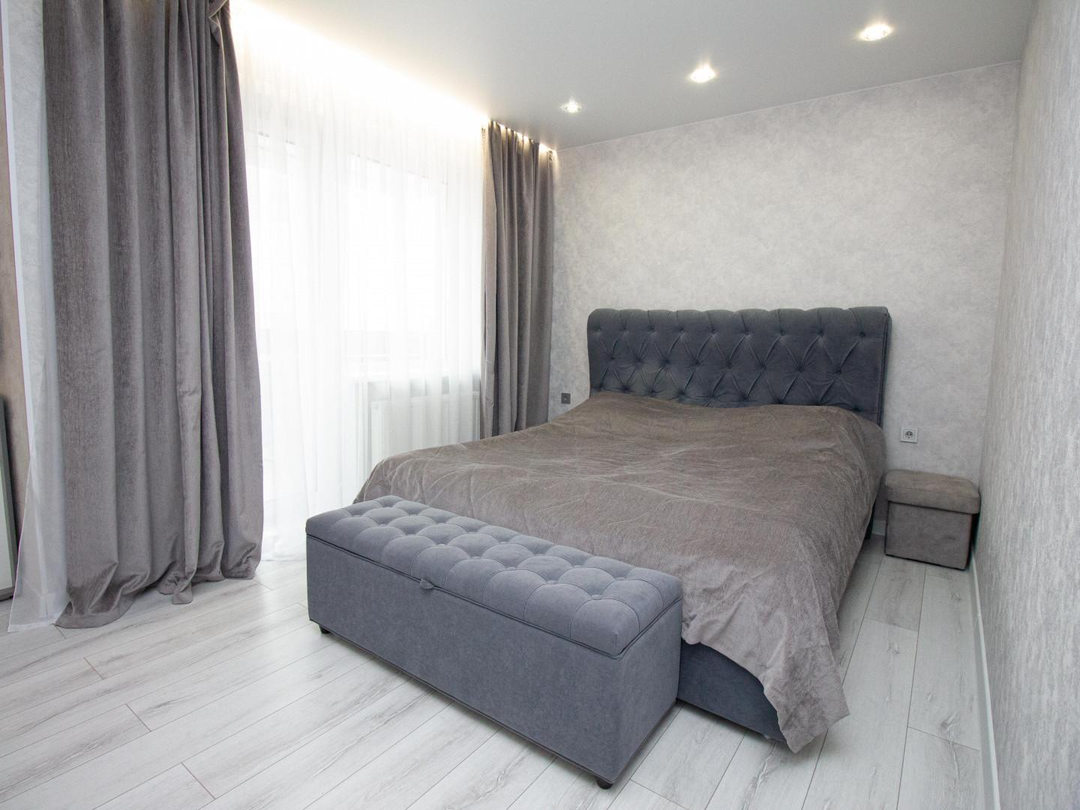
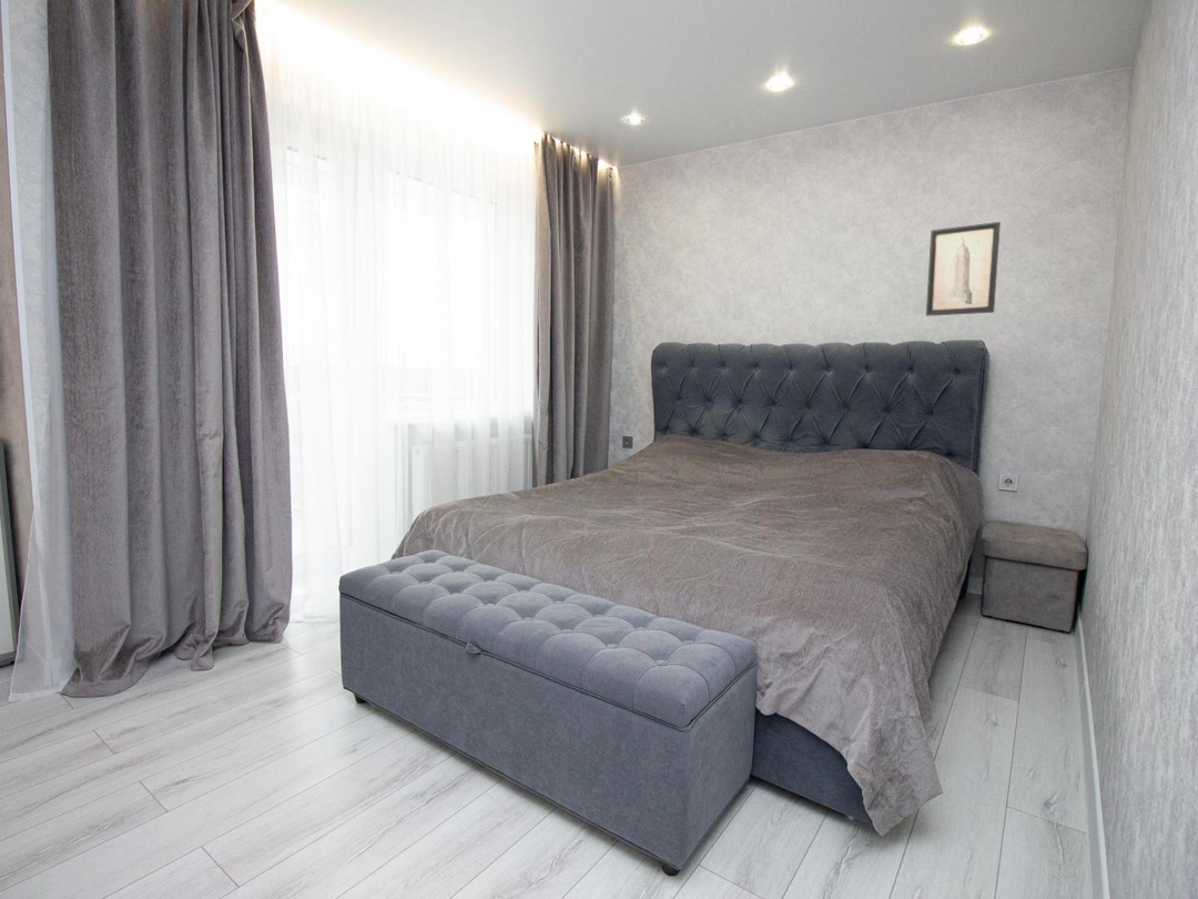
+ wall art (962, 270)
